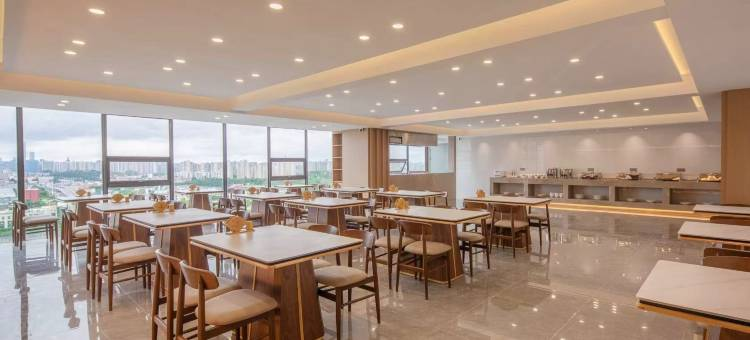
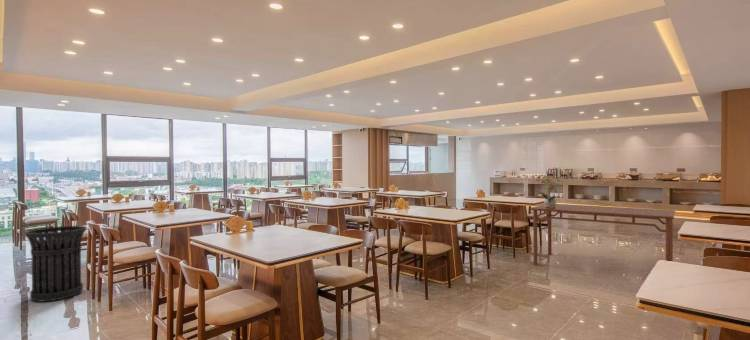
+ potted plant (549, 191)
+ dining table (605, 222)
+ trash can (57, 262)
